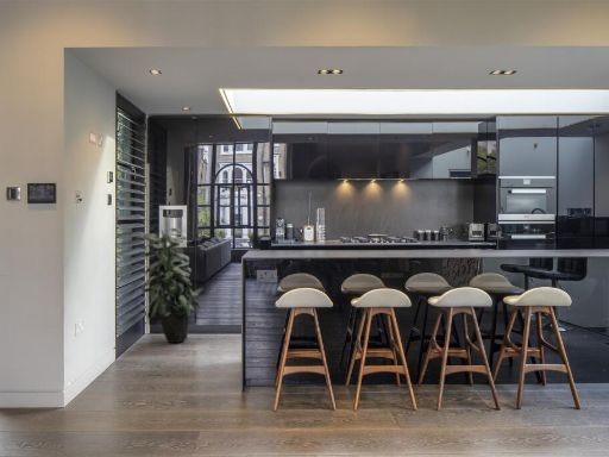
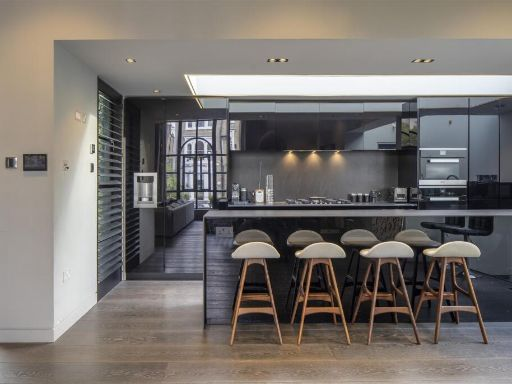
- indoor plant (170, 284)
